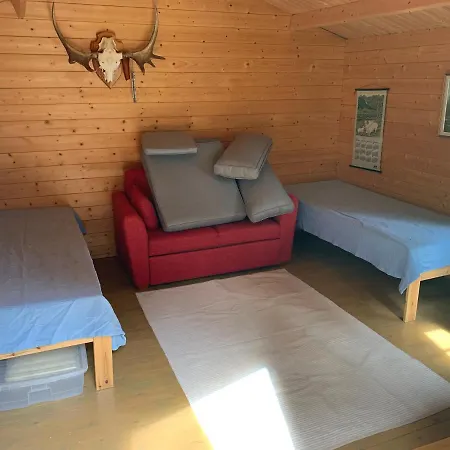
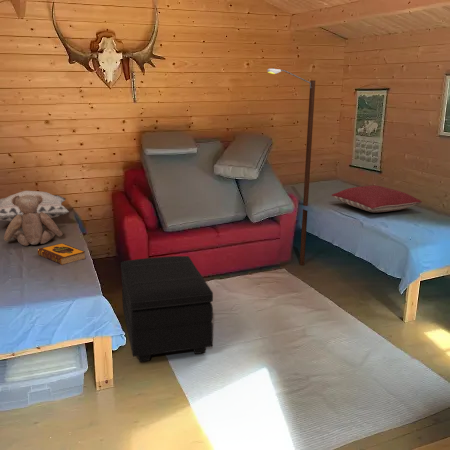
+ teddy bear (32, 217)
+ street lamp (305, 173)
+ footstool (163, 303)
+ decorative pillow (36, 210)
+ hardback book (61, 253)
+ pillow (375, 198)
